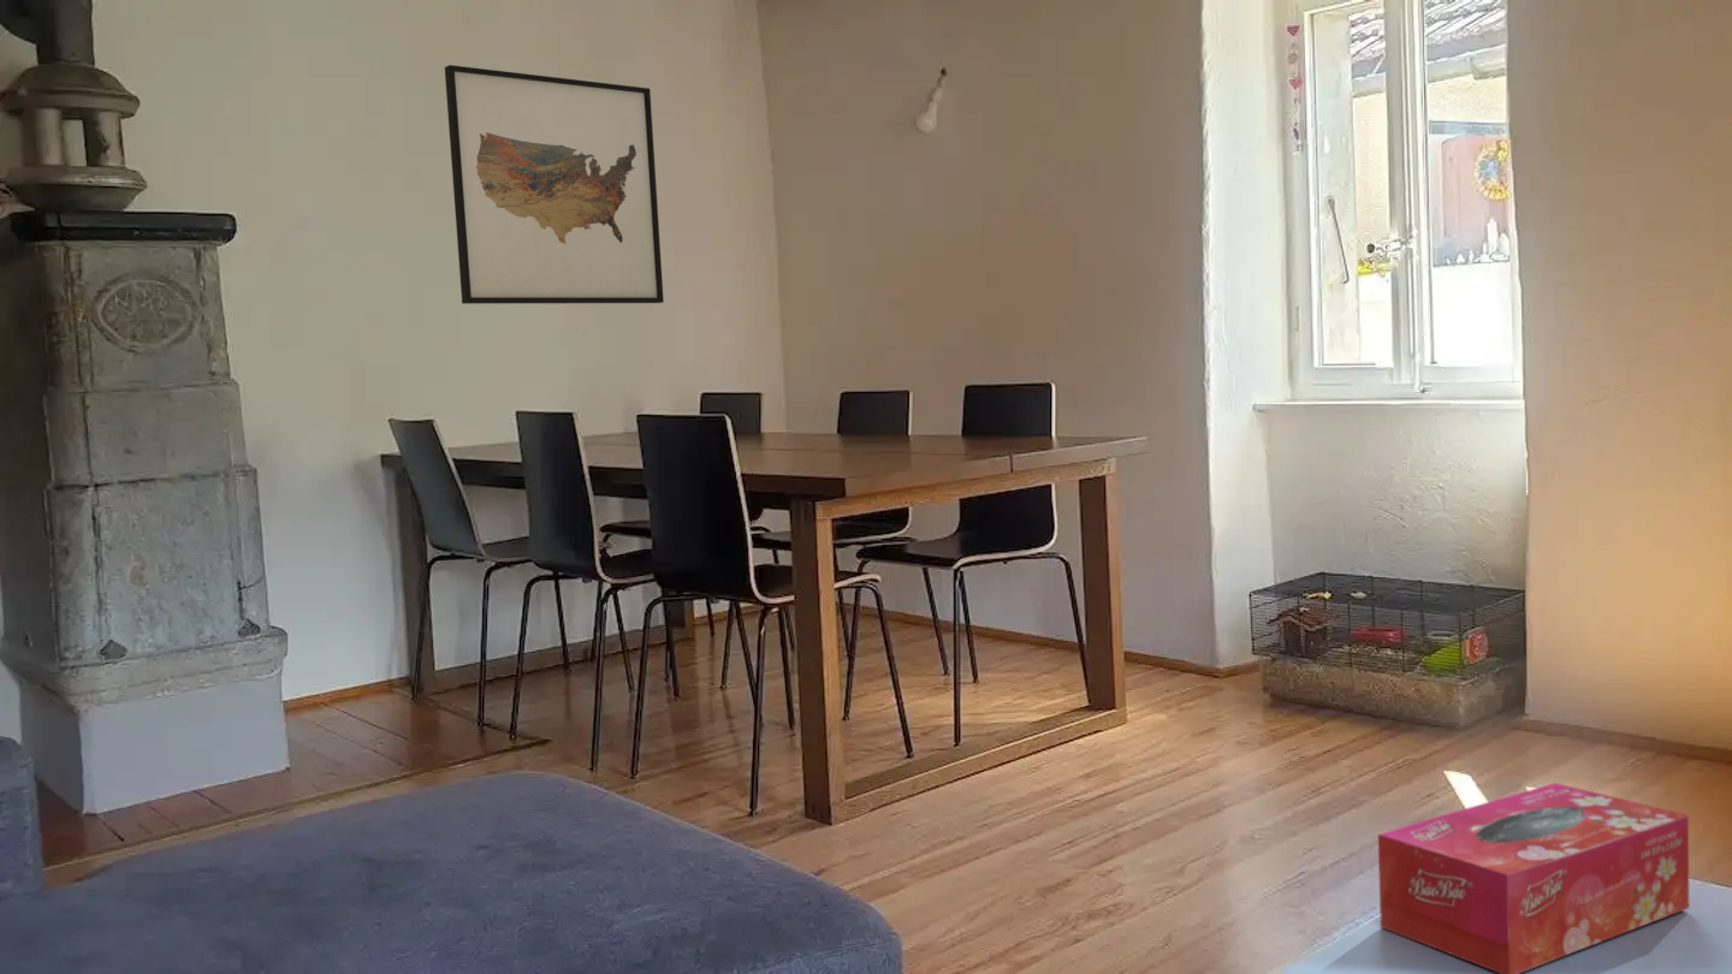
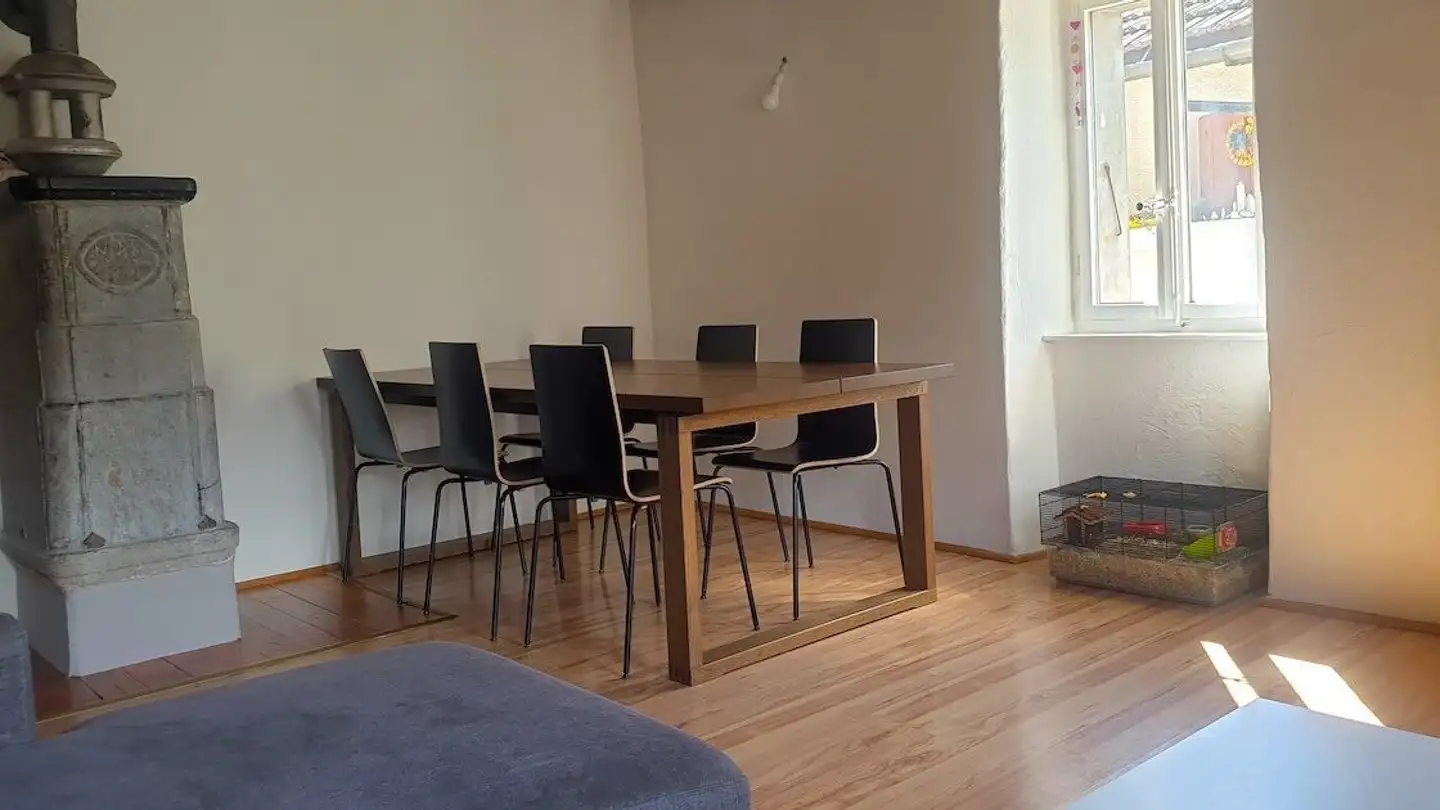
- tissue box (1534, 871)
- wall art (559, 191)
